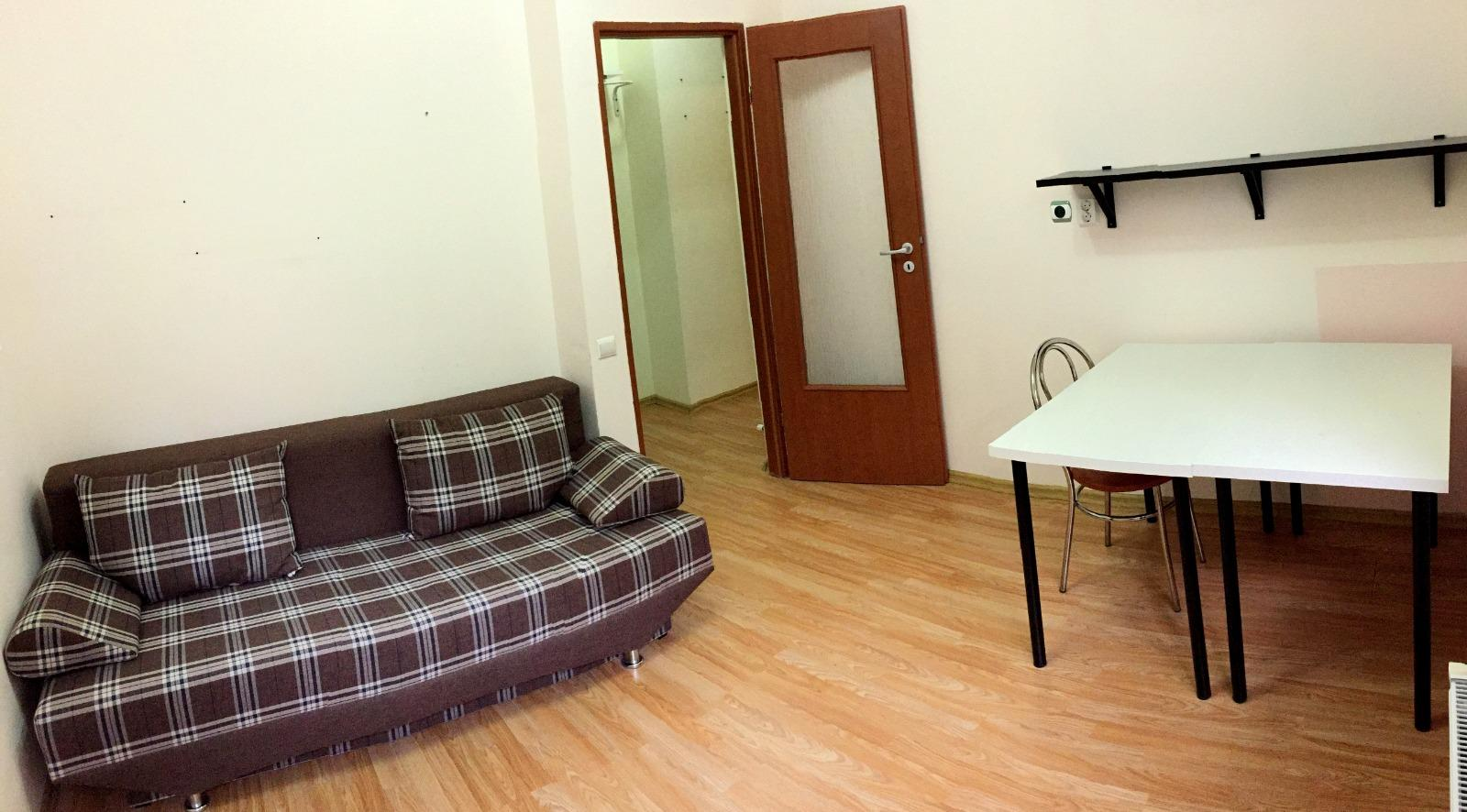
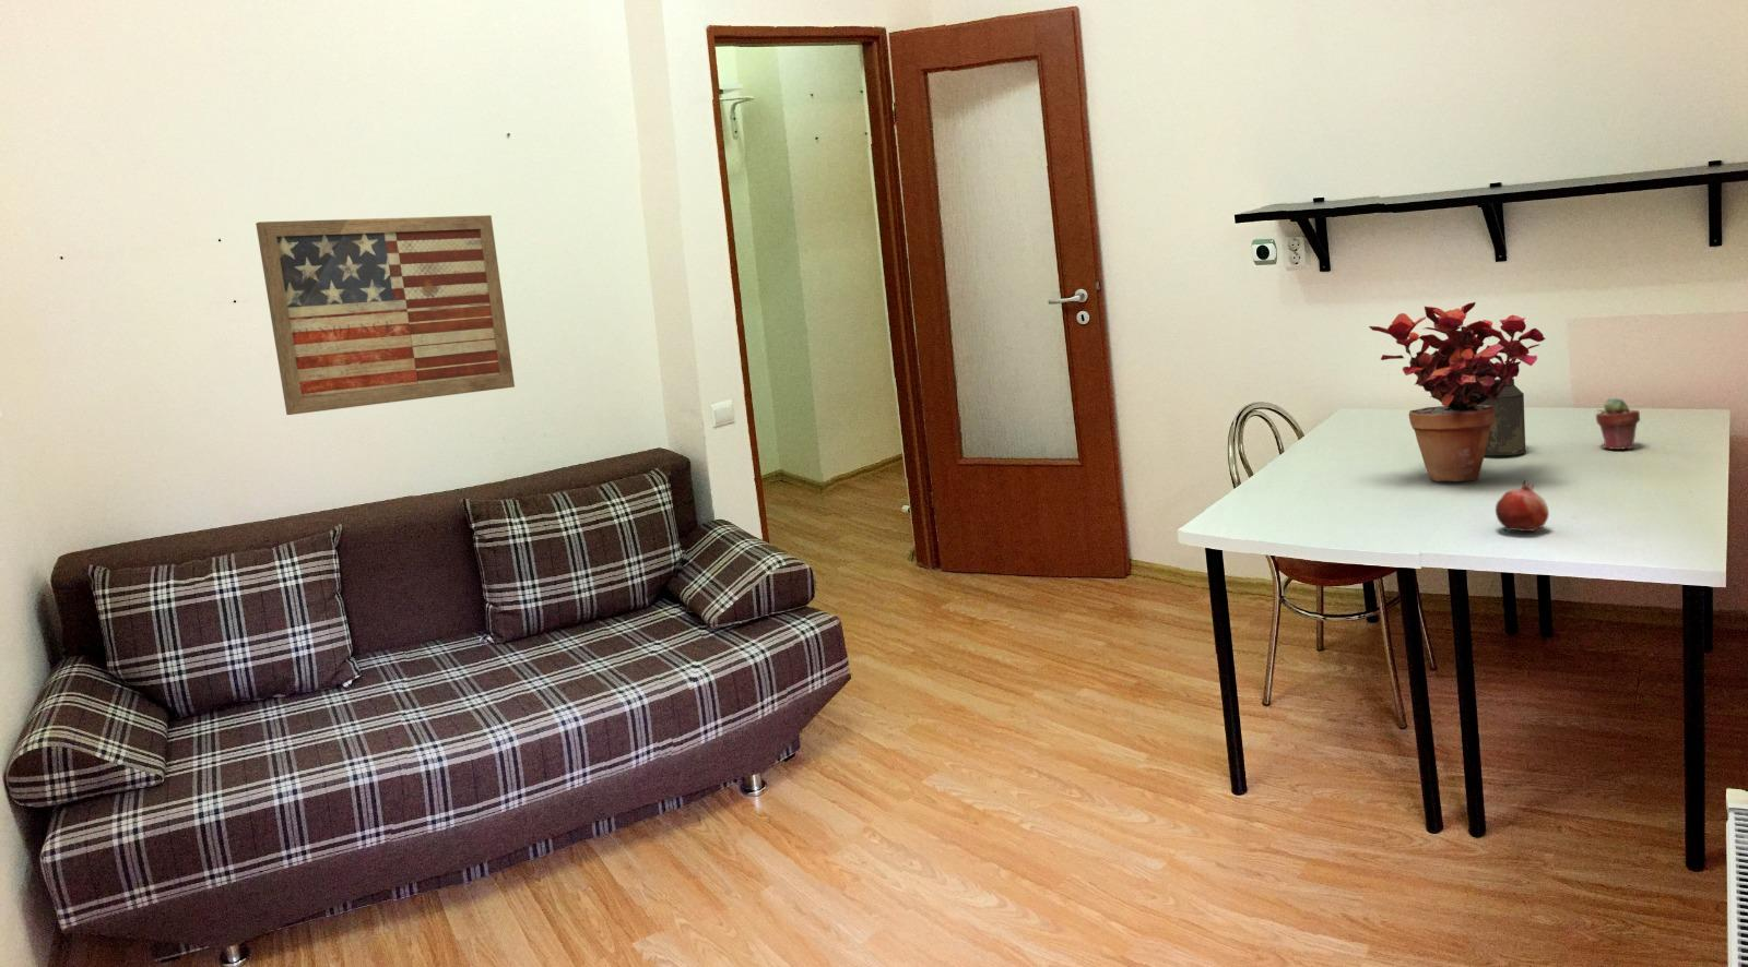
+ potted succulent (1617, 423)
+ fruit (1520, 505)
+ canister (1499, 414)
+ wall art (393, 310)
+ potted plant (1461, 393)
